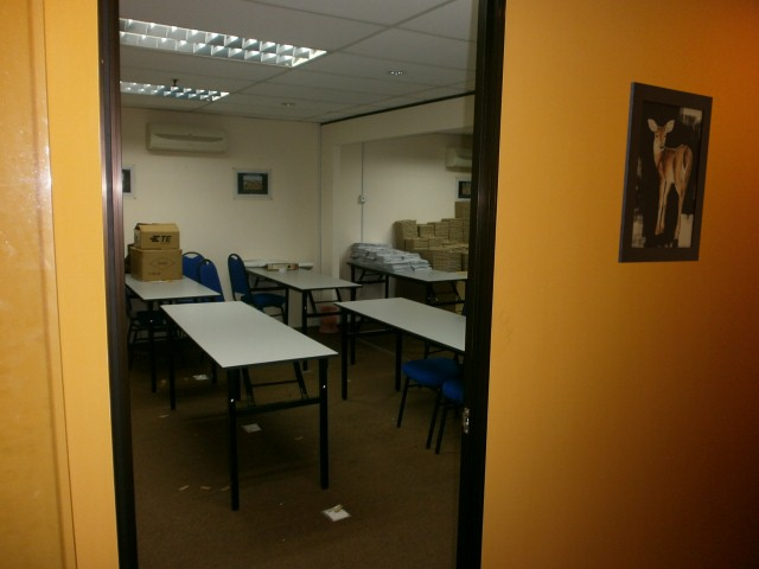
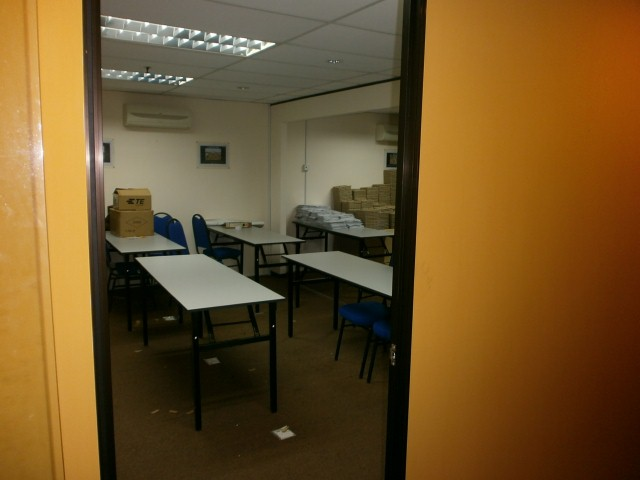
- wall art (666, 177)
- wooden barrel (327, 319)
